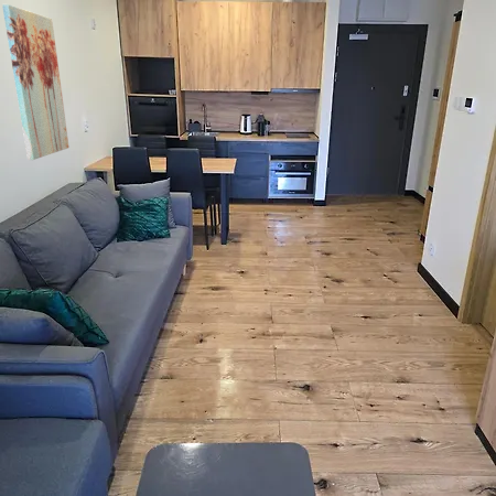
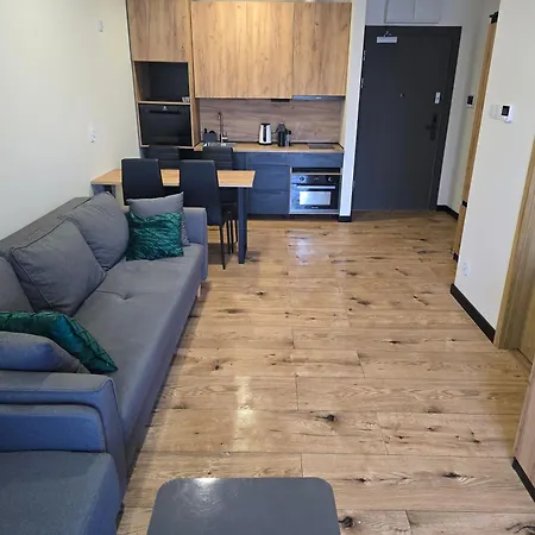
- wall art (40, 86)
